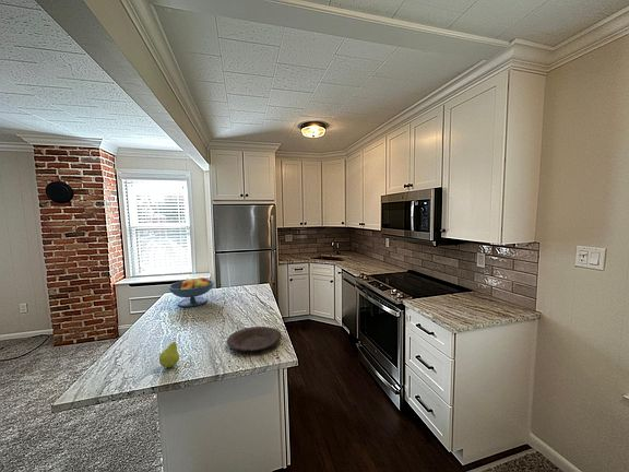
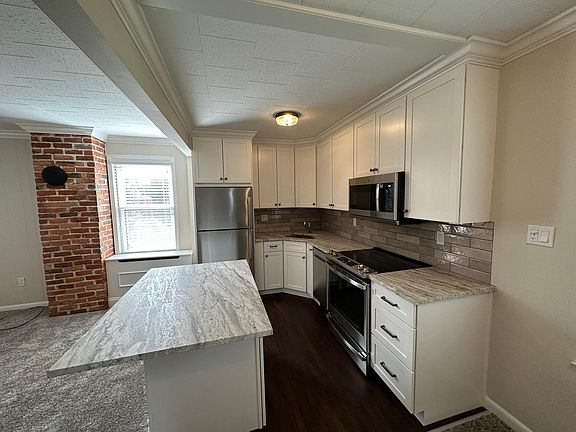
- fruit (168, 354)
- plate (254, 339)
- fruit bowl (191, 290)
